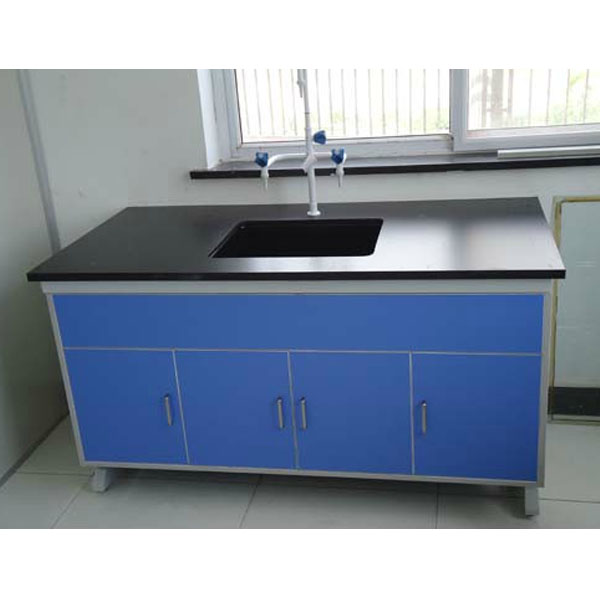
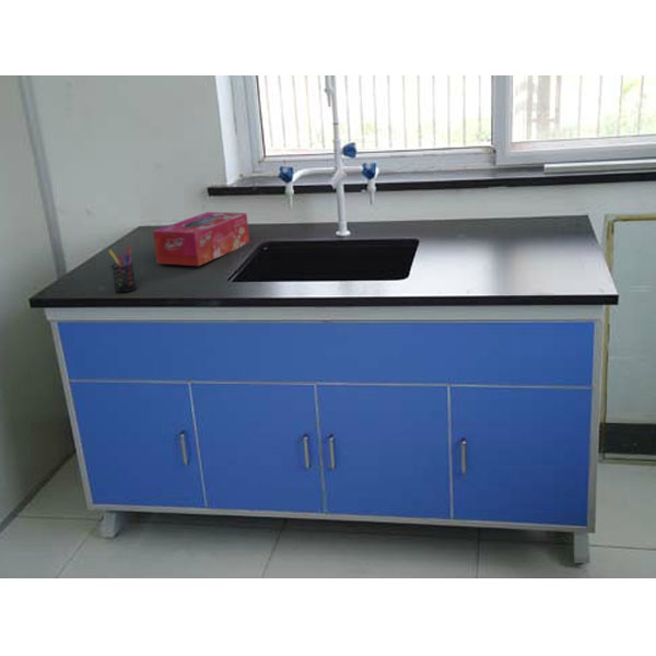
+ tissue box (202, 237)
+ pen holder (125, 267)
